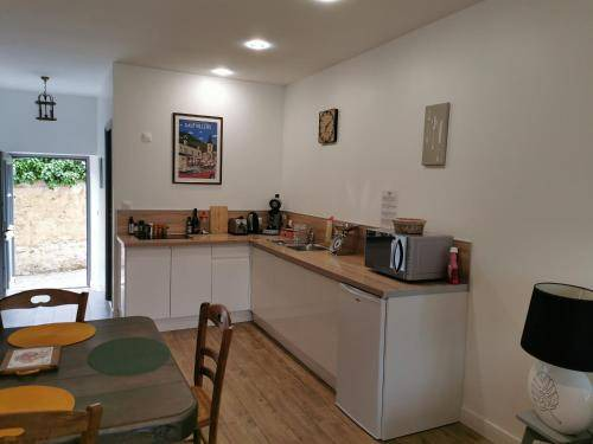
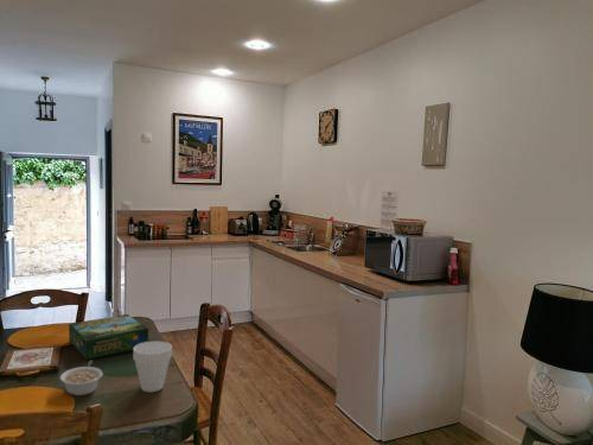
+ legume (81, 380)
+ board game (108, 335)
+ cup (152, 367)
